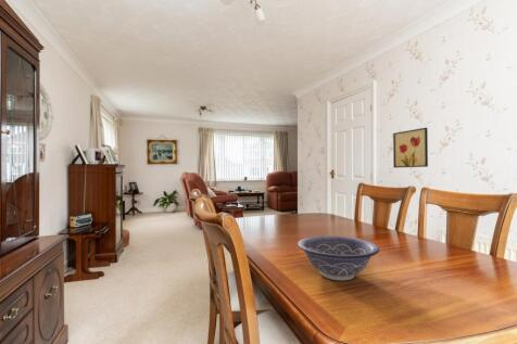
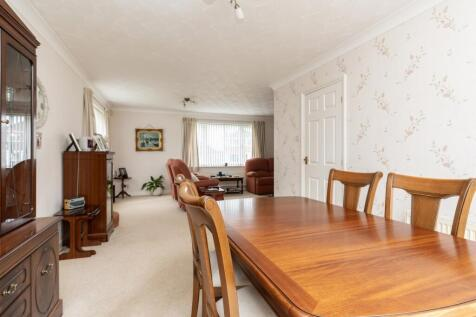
- wall art (409, 149)
- decorative bowl (337, 258)
